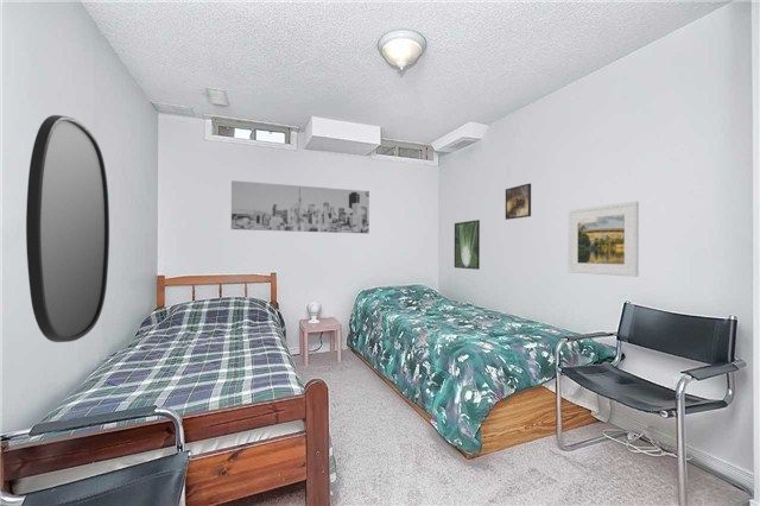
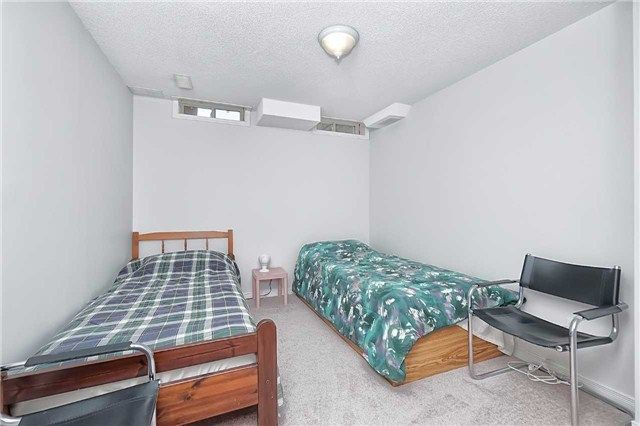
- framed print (466, 245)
- home mirror (76, 230)
- wall art (305, 208)
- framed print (600, 240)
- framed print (517, 202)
